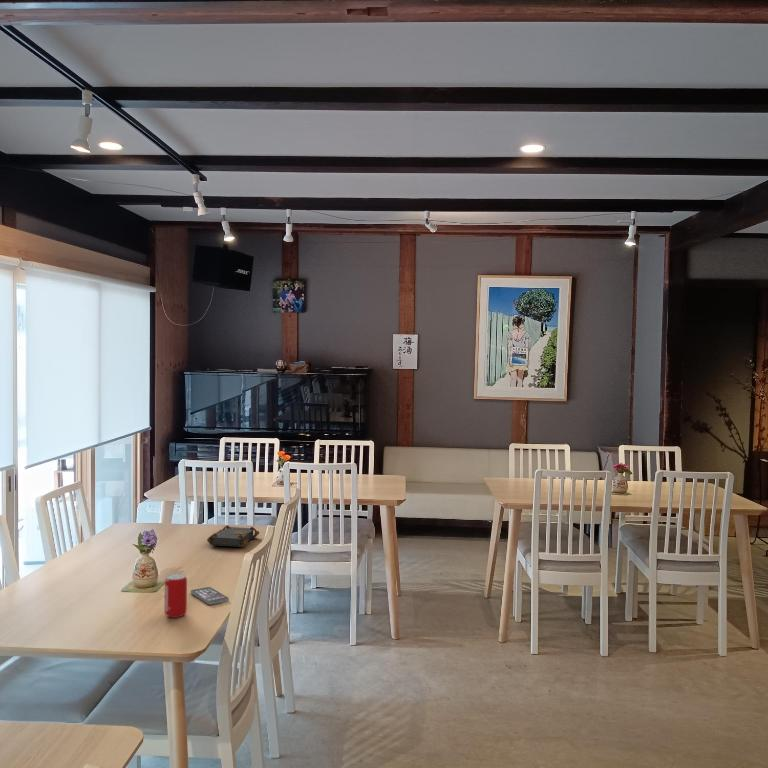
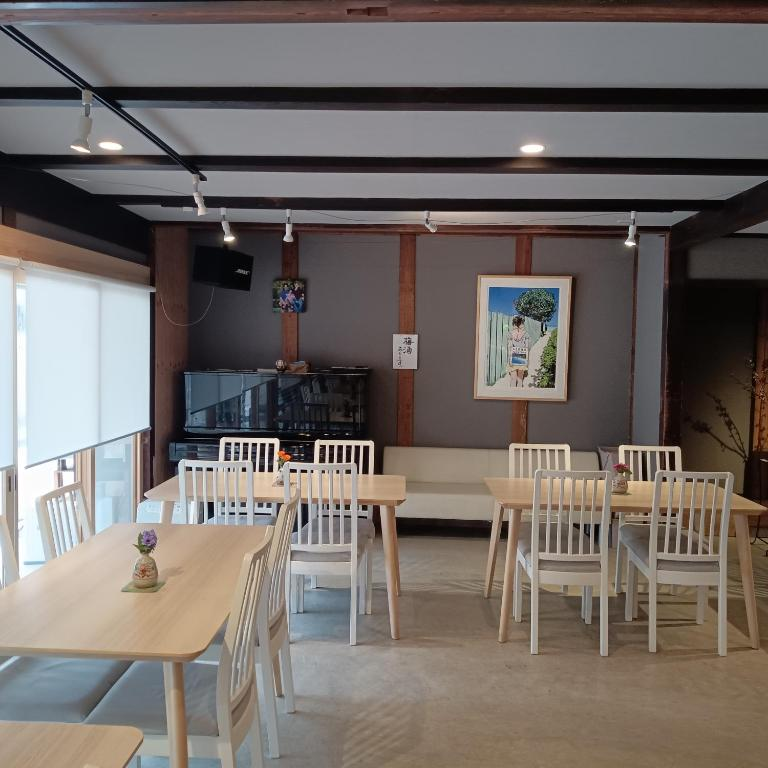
- smartphone (209, 595)
- book (233, 535)
- beverage can (175, 595)
